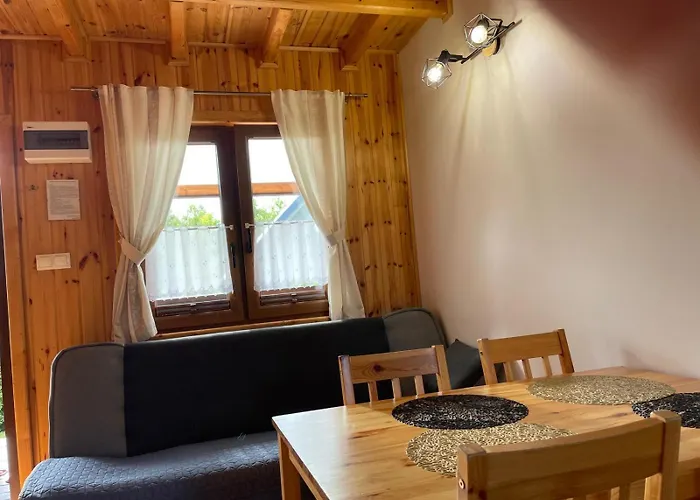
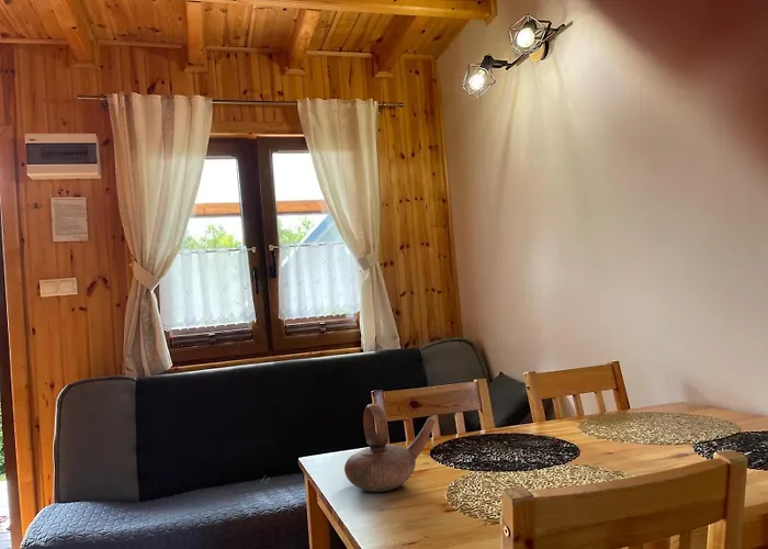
+ teapot (389, 445)
